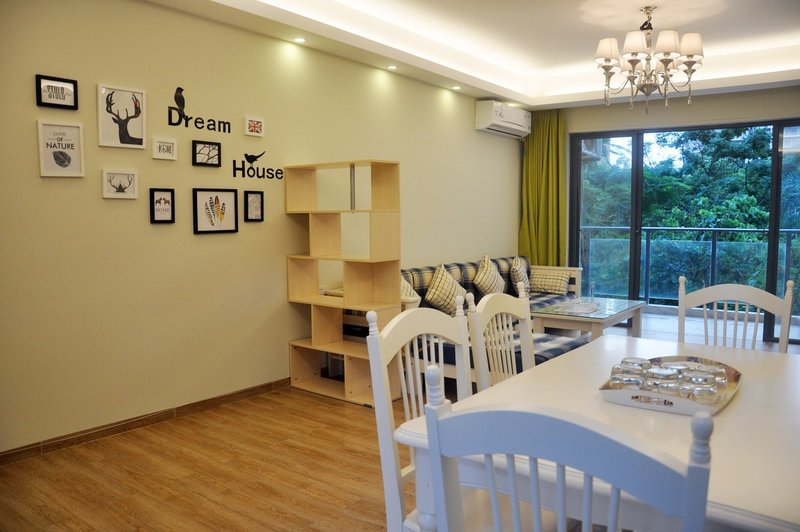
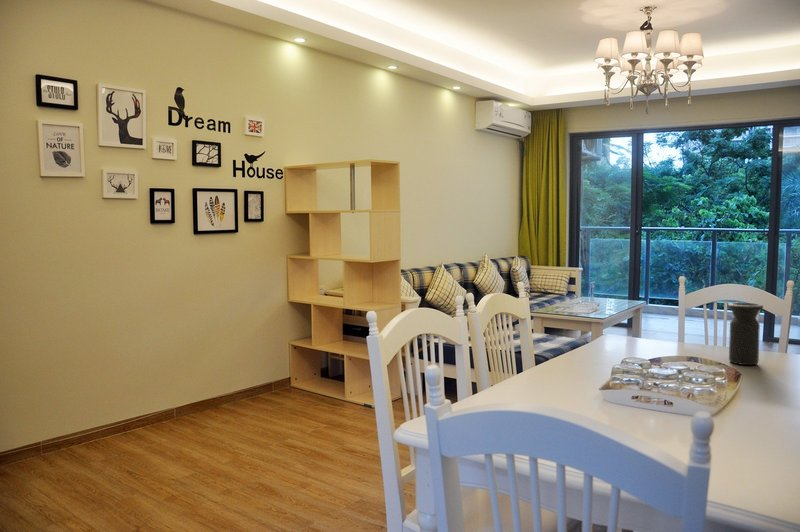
+ vase (744, 333)
